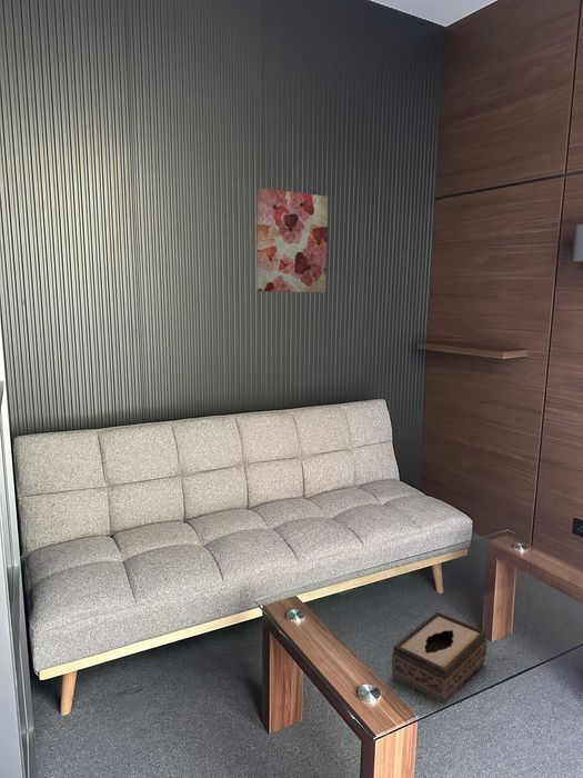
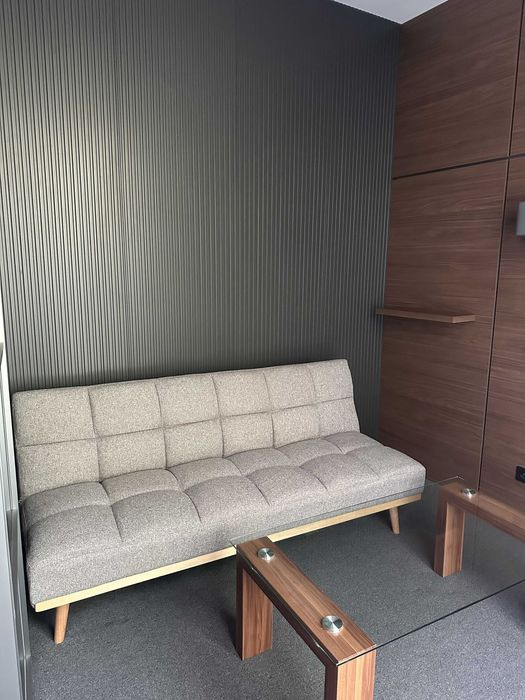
- wall art (292, 242)
- tissue box (440, 655)
